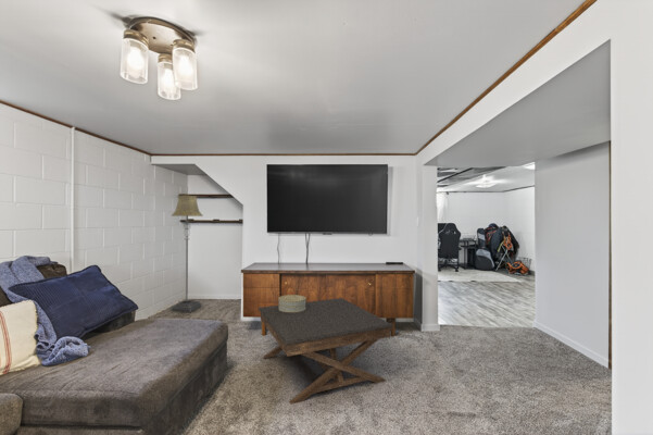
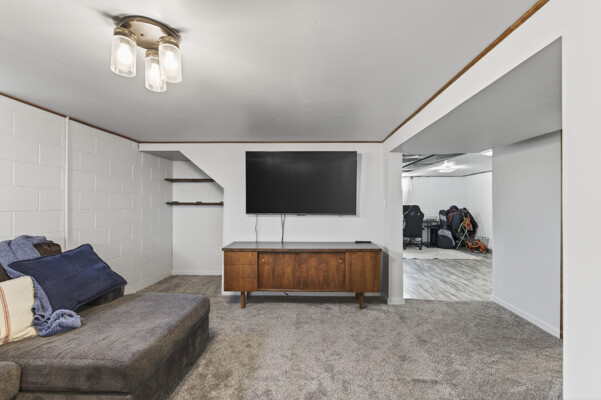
- floor lamp (187, 252)
- decorative box (292, 302)
- coffee table (319, 341)
